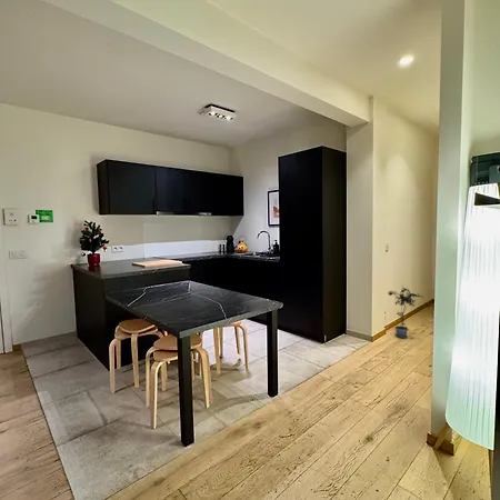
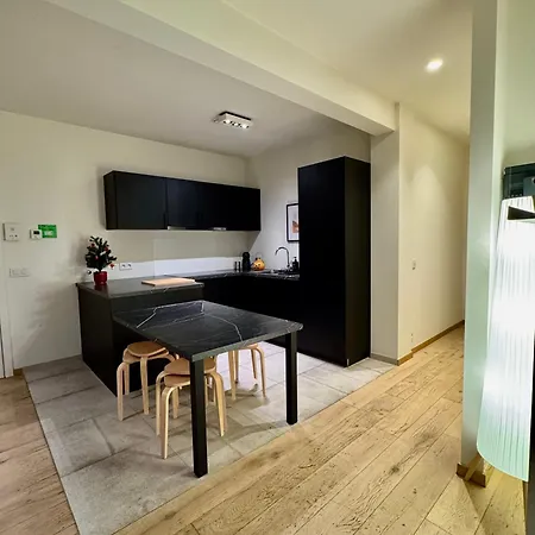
- potted plant (402, 312)
